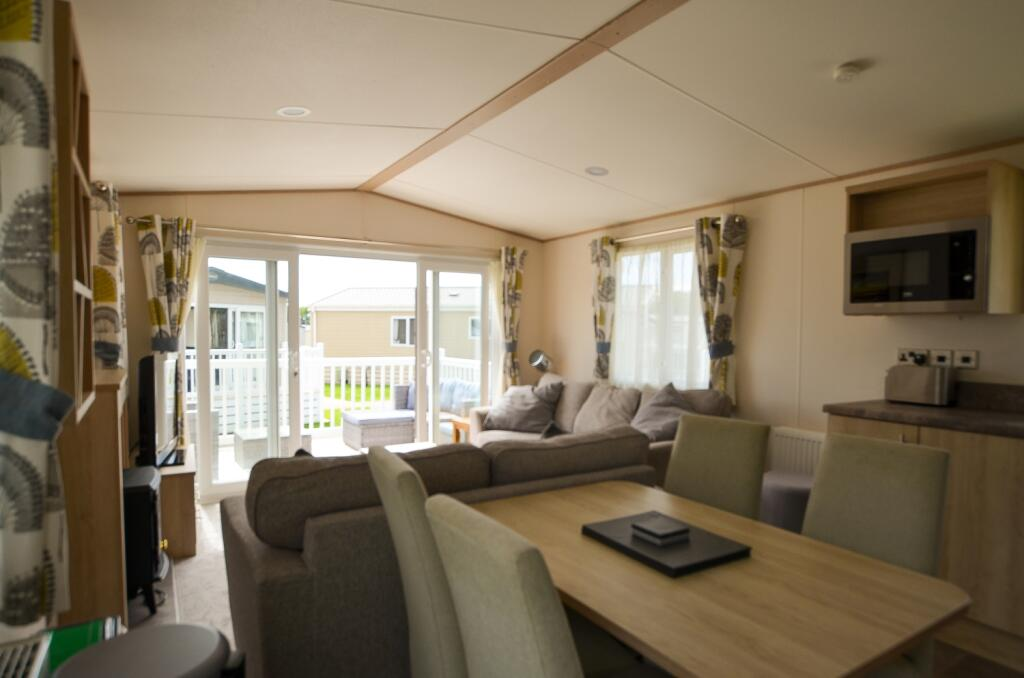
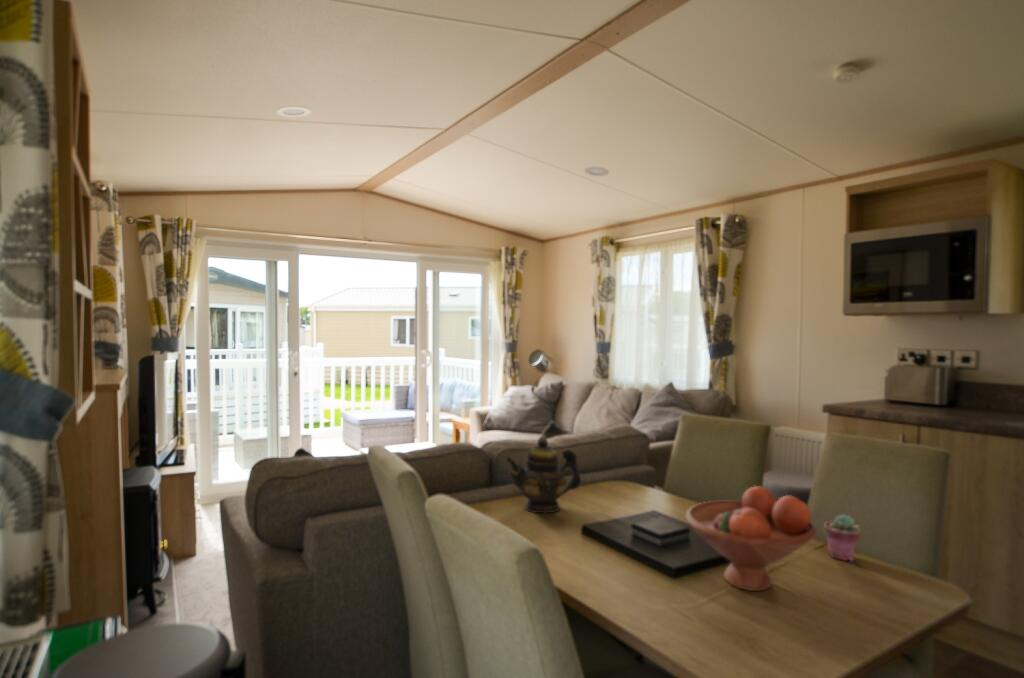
+ teapot (543, 472)
+ potted succulent (841, 535)
+ fruit bowl (748, 538)
